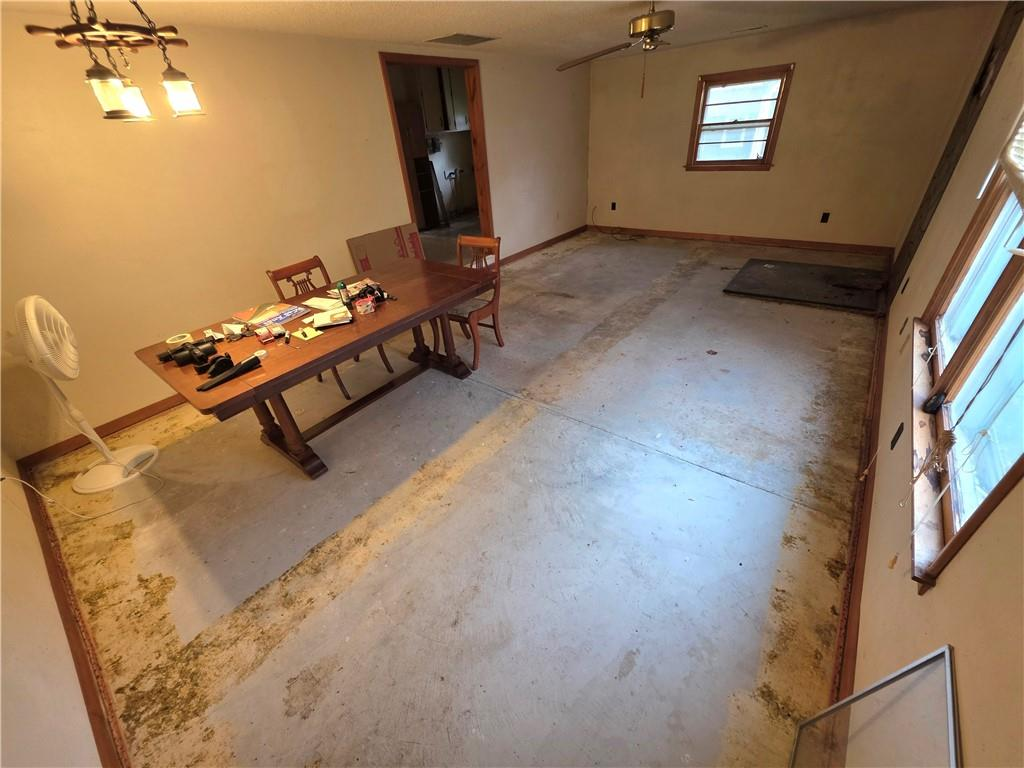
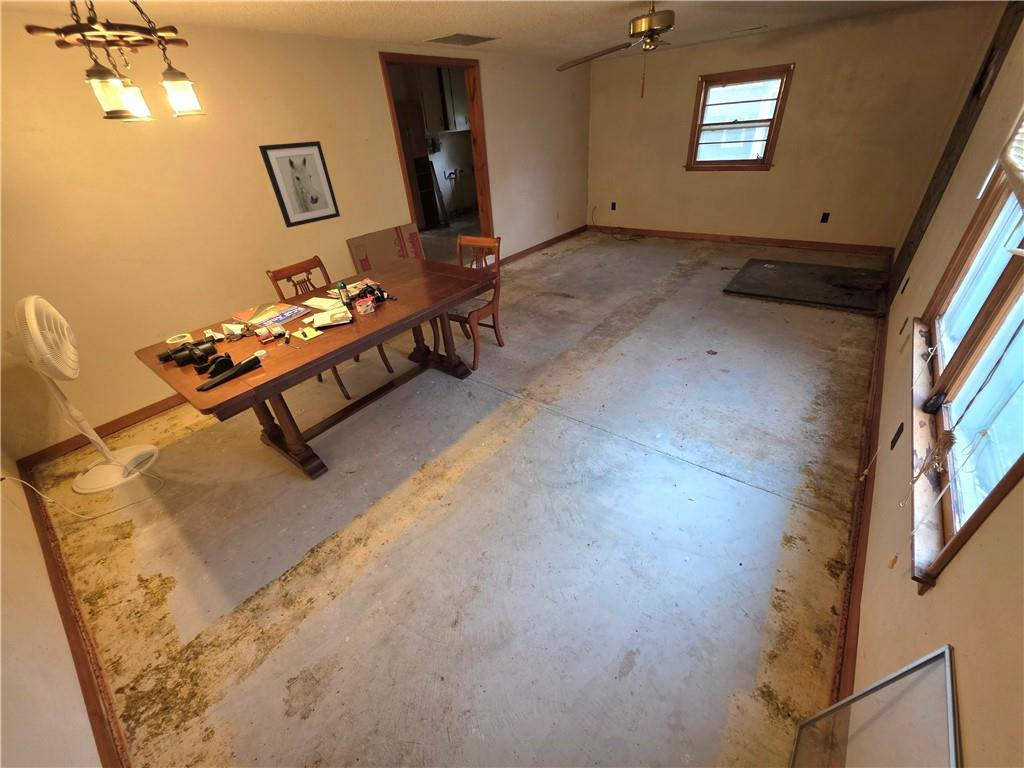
+ wall art (303, 184)
